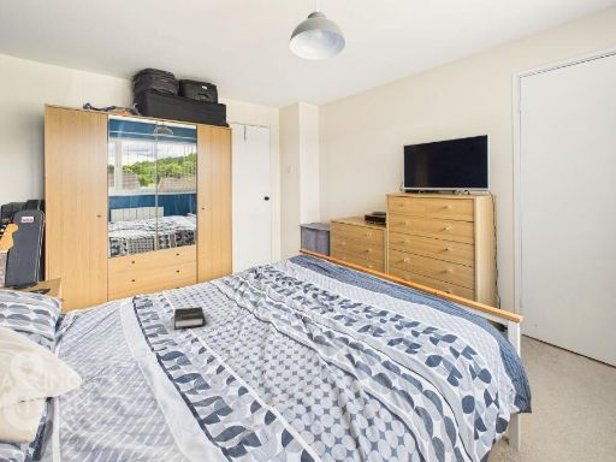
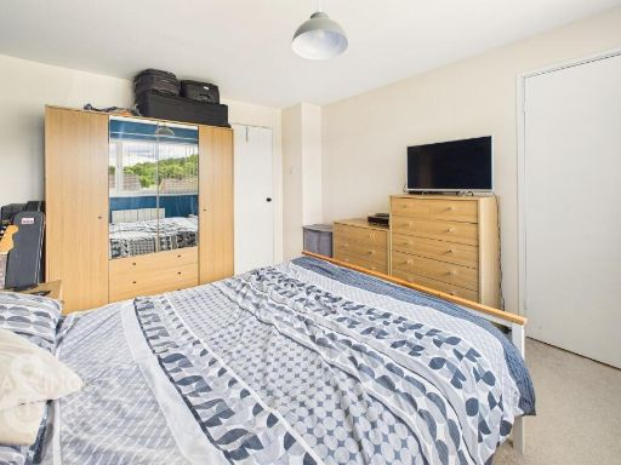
- hardback book (189, 316)
